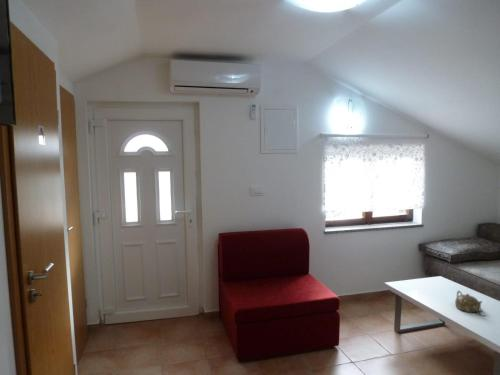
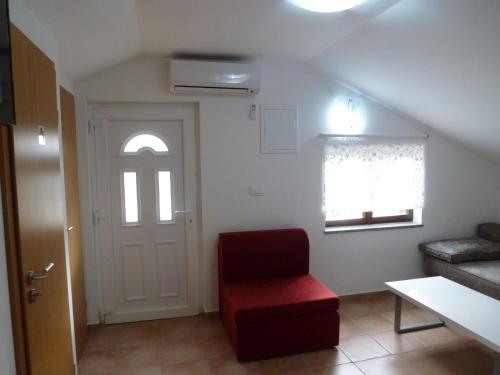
- teapot (468, 301)
